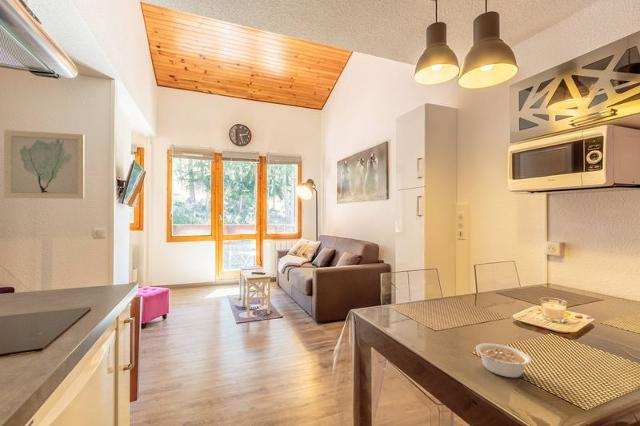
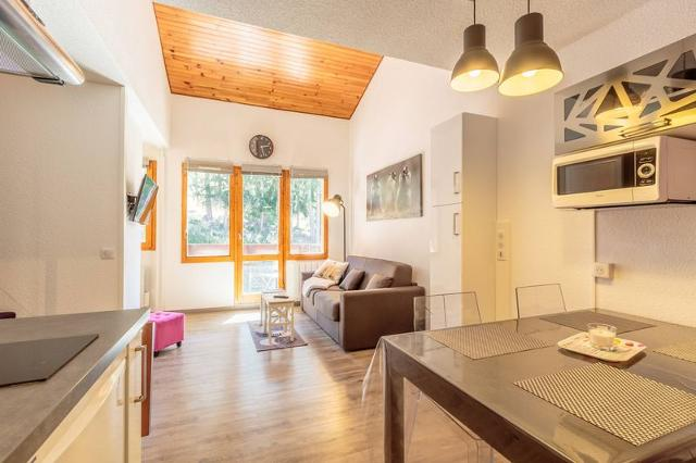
- legume (504, 360)
- wall art (45, 165)
